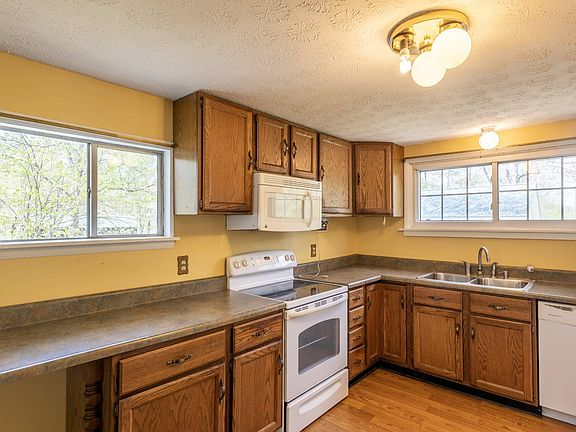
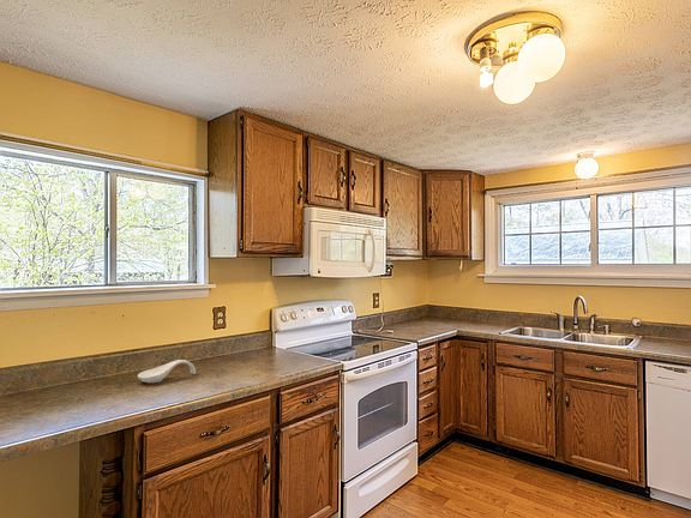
+ spoon rest (167, 371)
